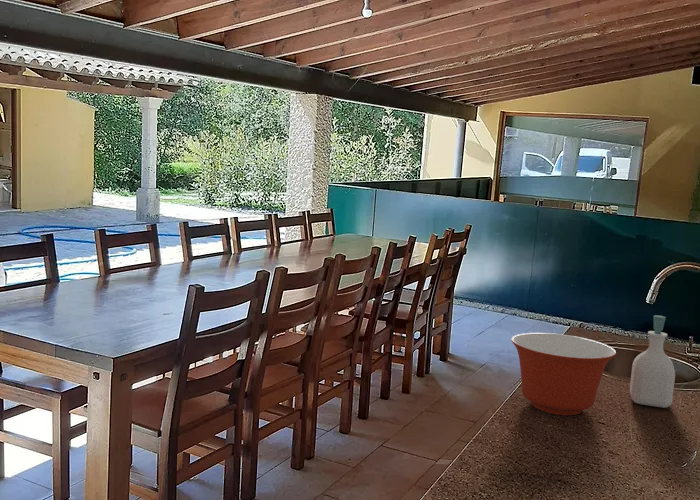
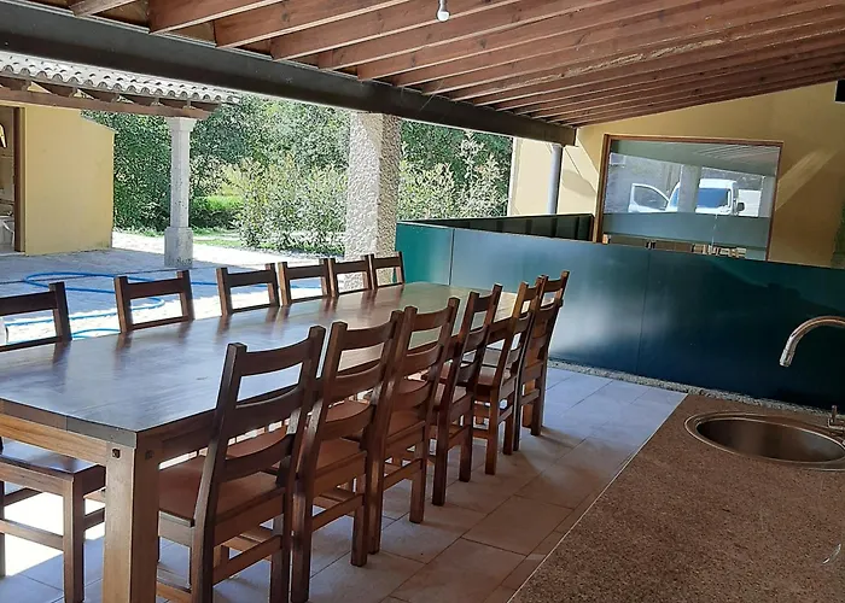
- soap bottle (654, 359)
- mixing bowl (559, 375)
